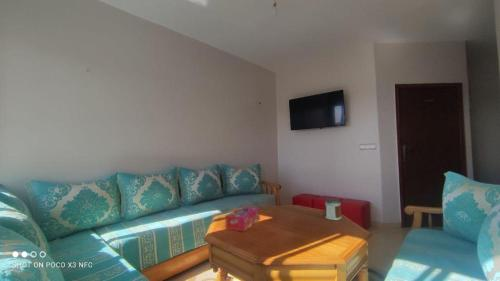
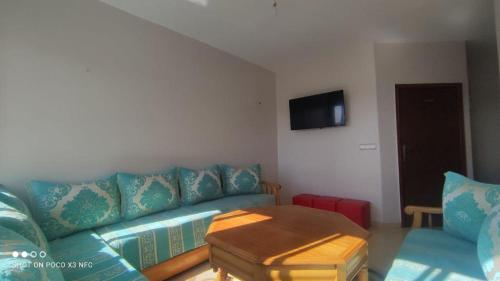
- tissue box (243, 217)
- jar (333, 208)
